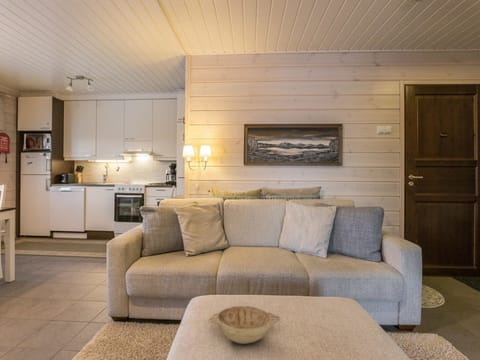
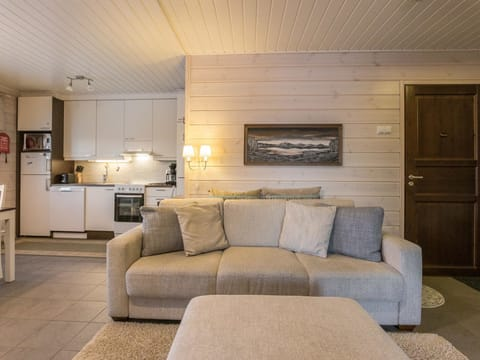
- decorative bowl (244, 326)
